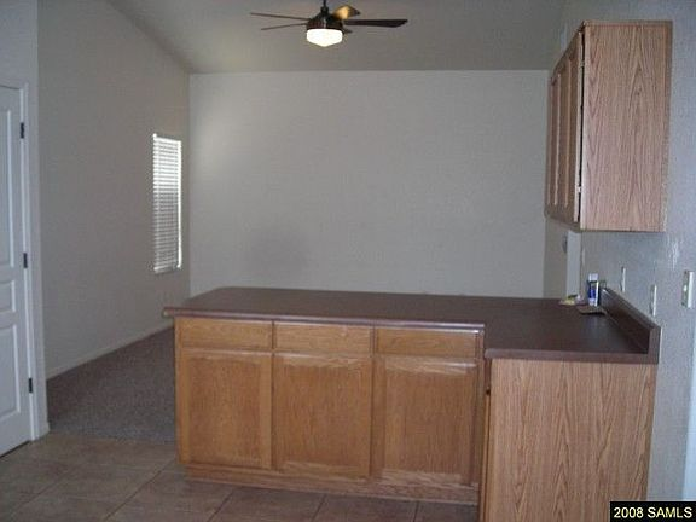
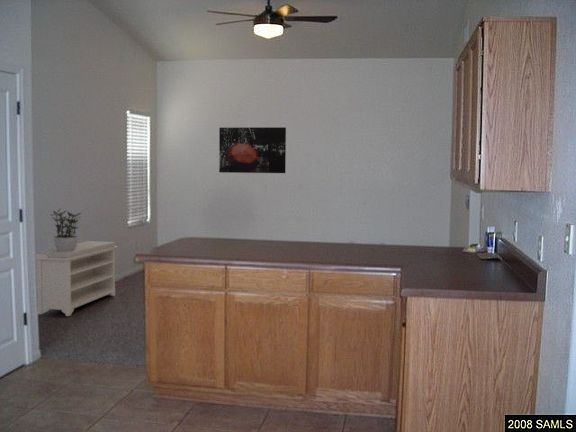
+ wall art (252, 150)
+ bench (79, 275)
+ potted plant (65, 228)
